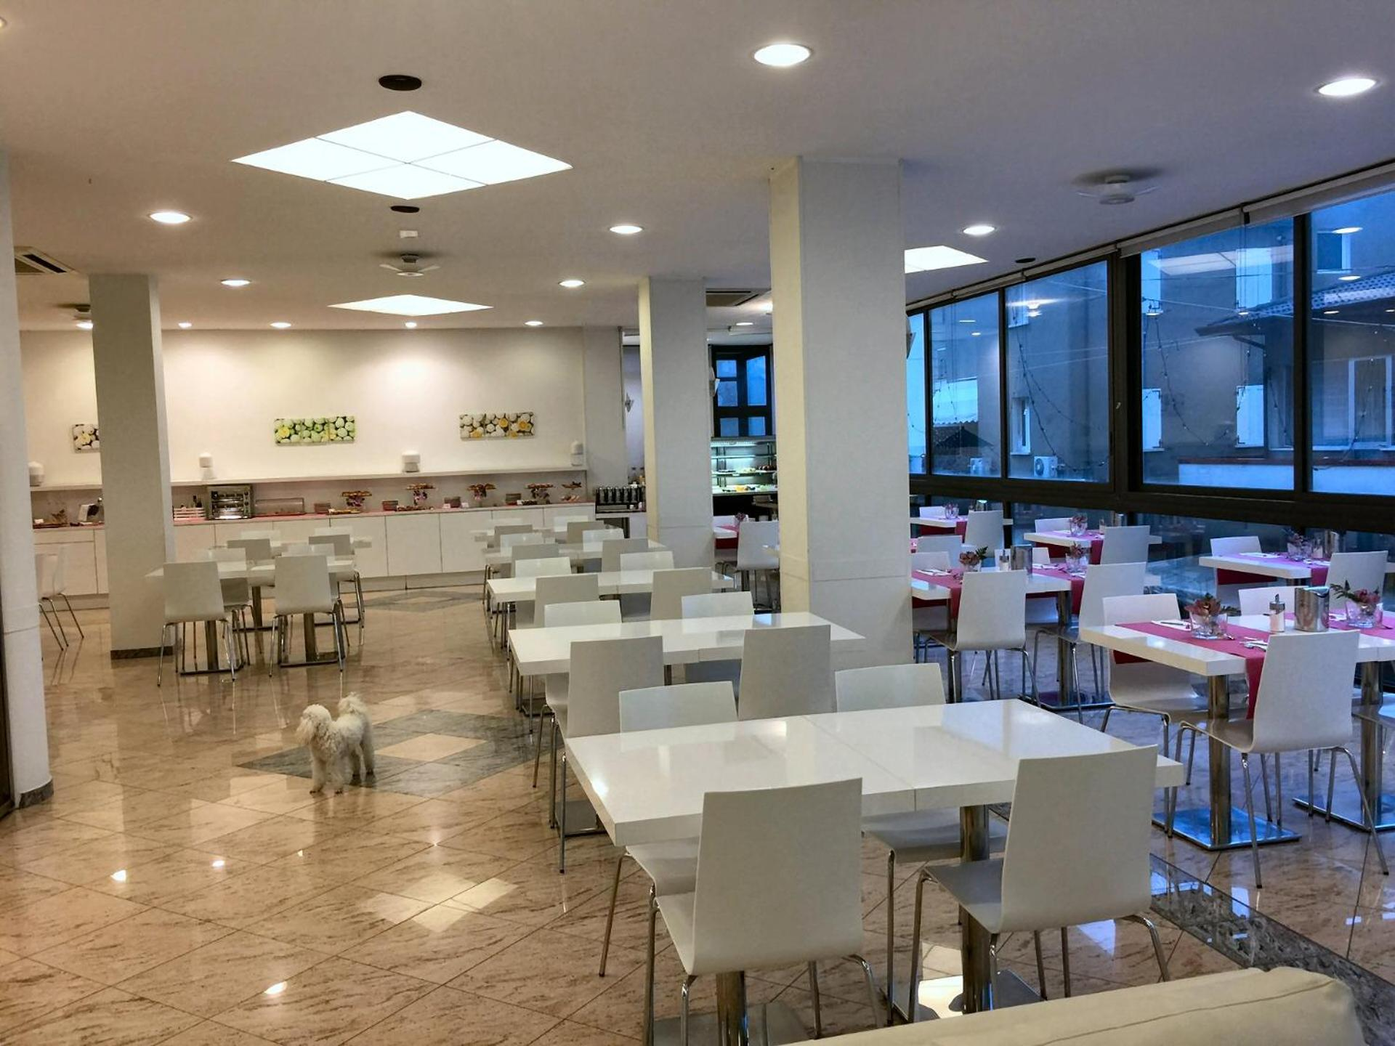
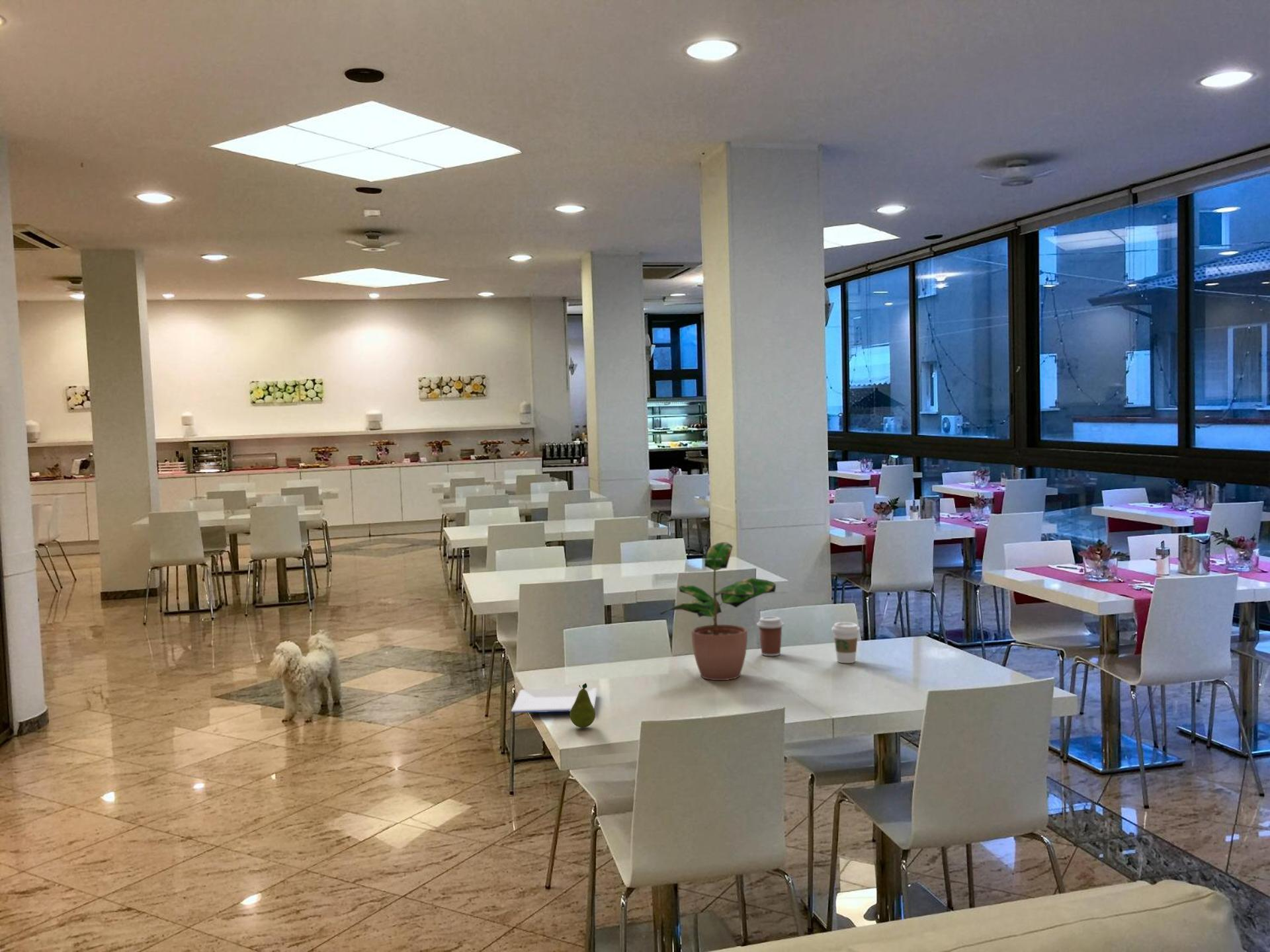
+ fruit (582, 704)
+ plate (556, 701)
+ potted plant (720, 612)
+ coffee cup (845, 643)
+ coffee cup (770, 636)
